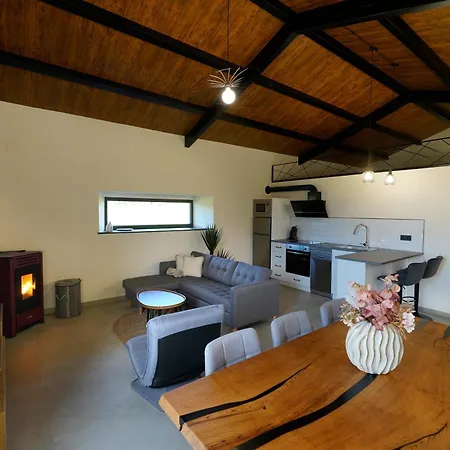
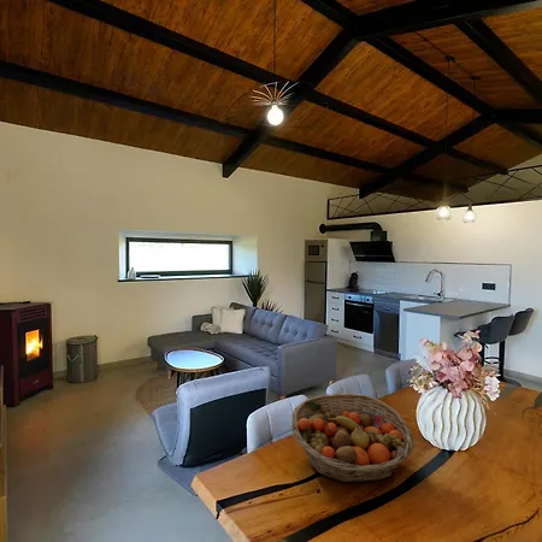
+ fruit basket (350, 435)
